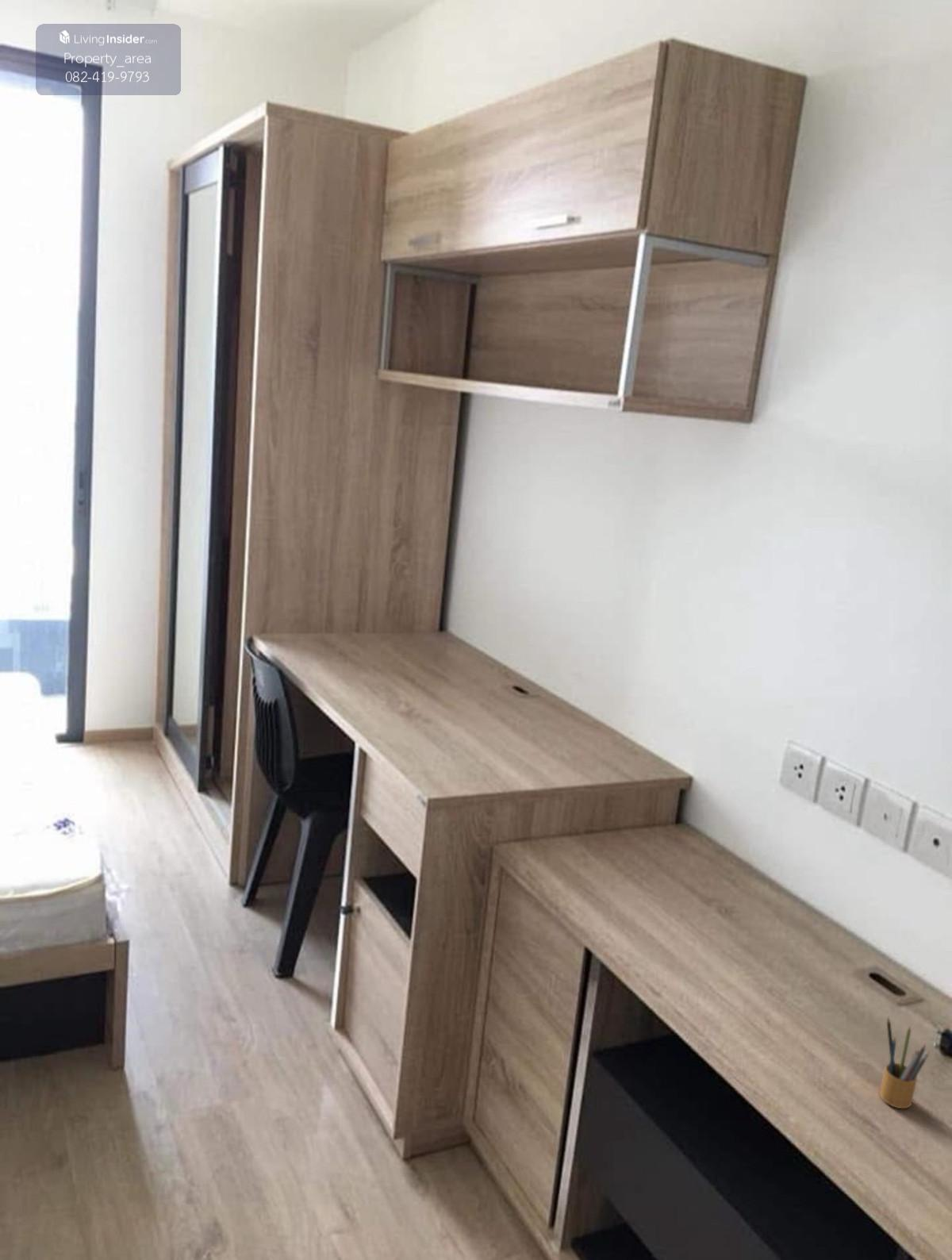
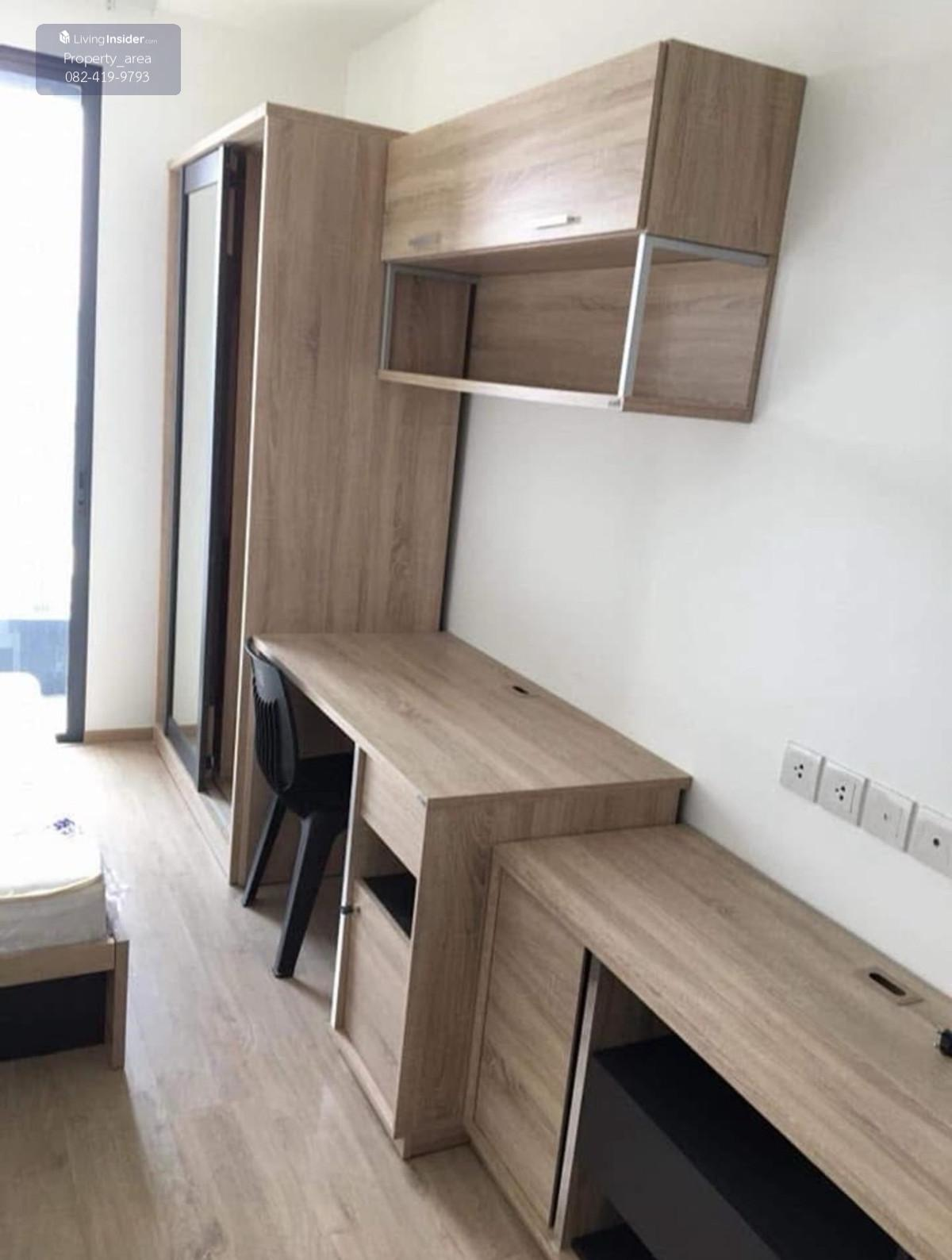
- pencil box (900, 1064)
